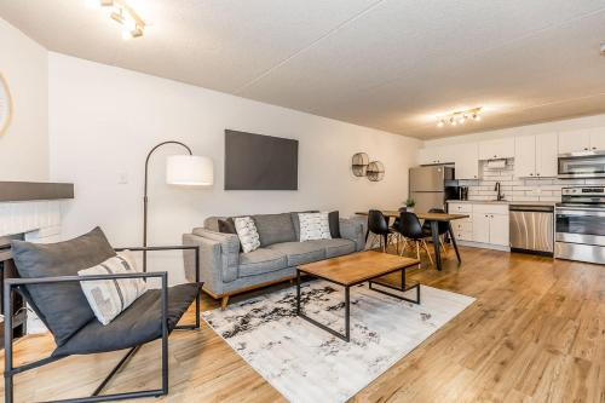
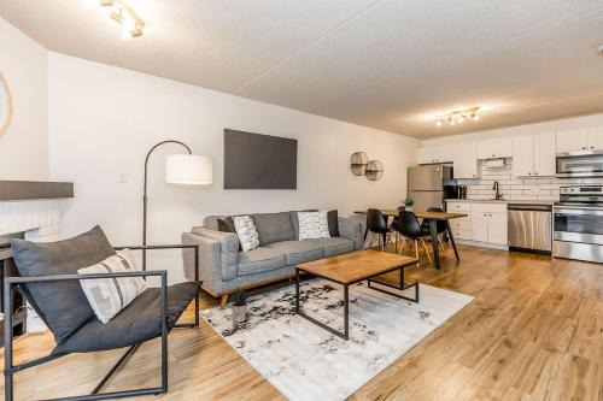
+ potted plant (238, 302)
